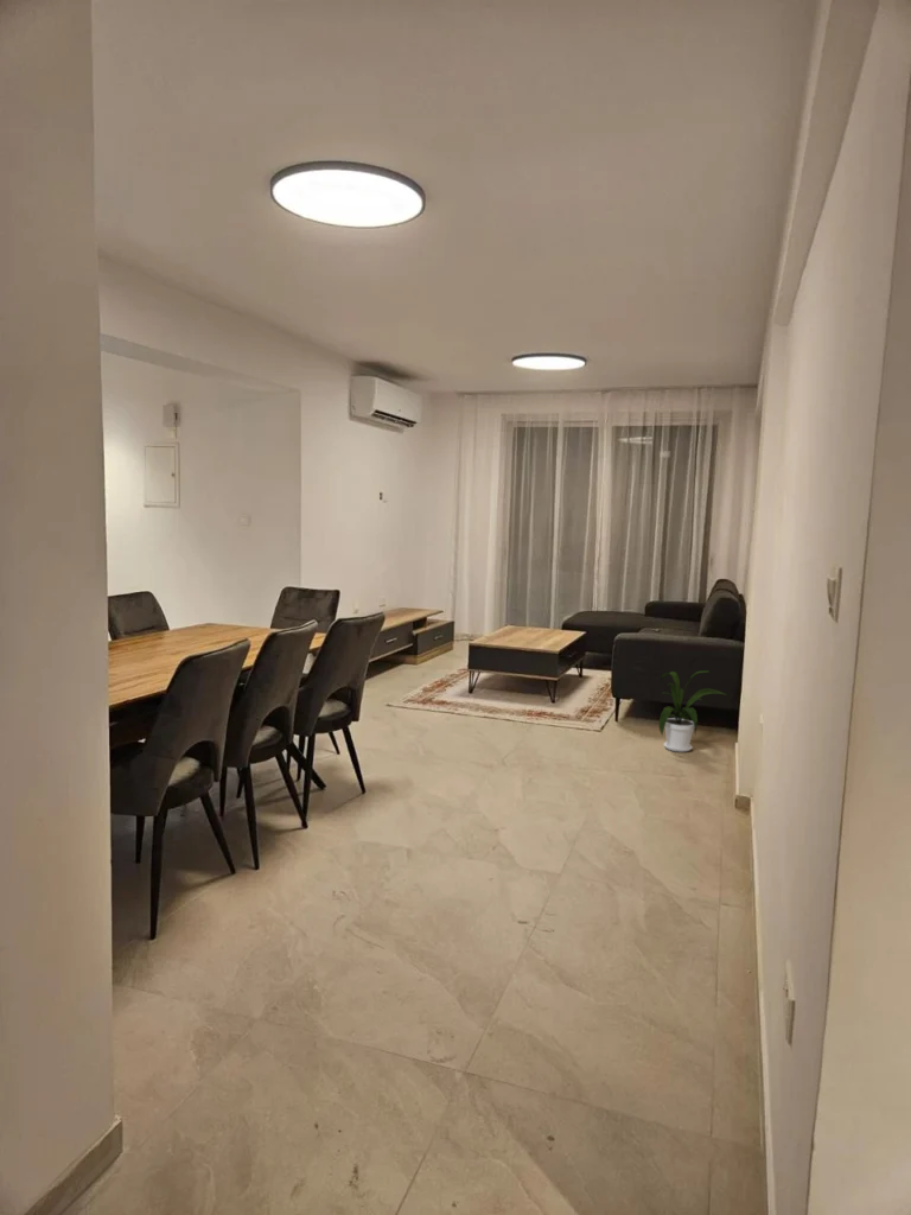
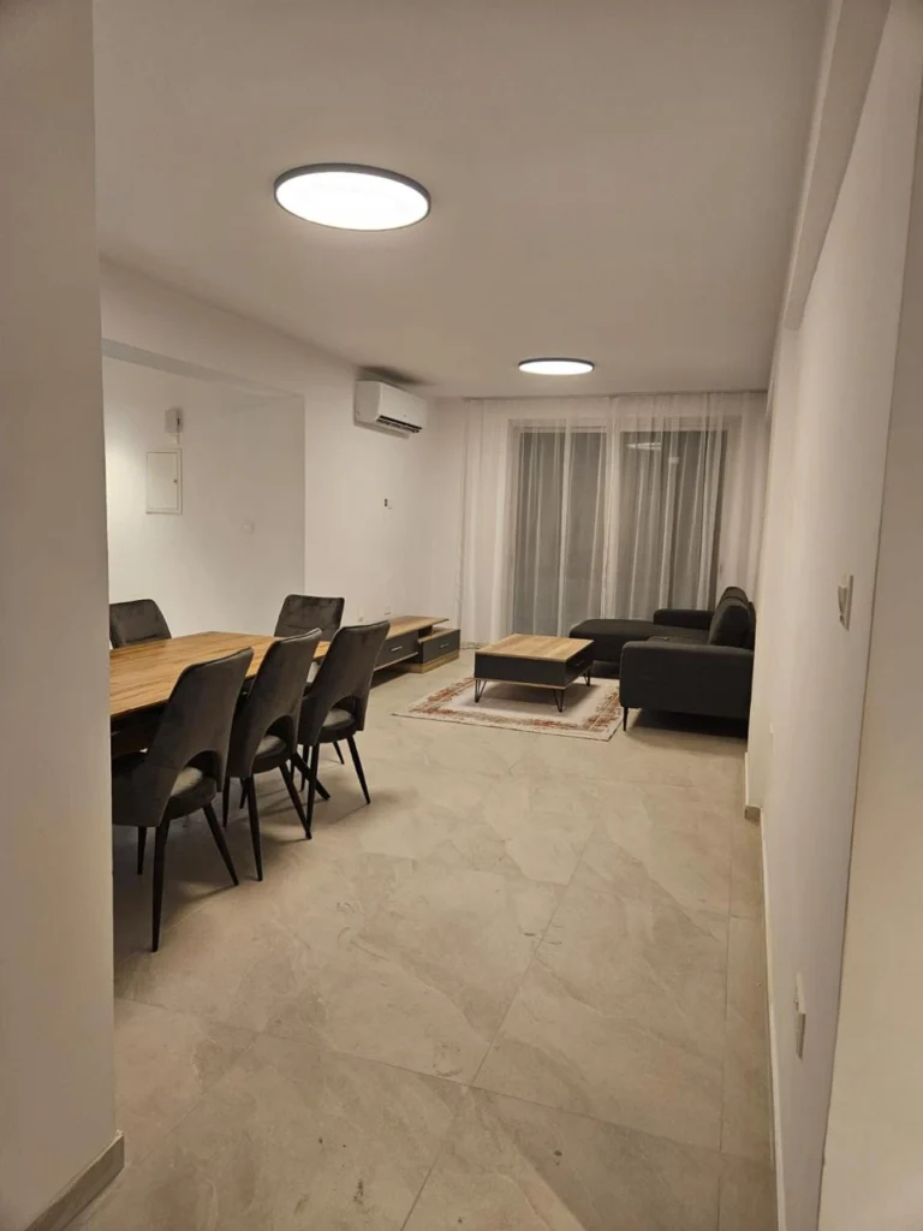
- house plant (683, 707)
